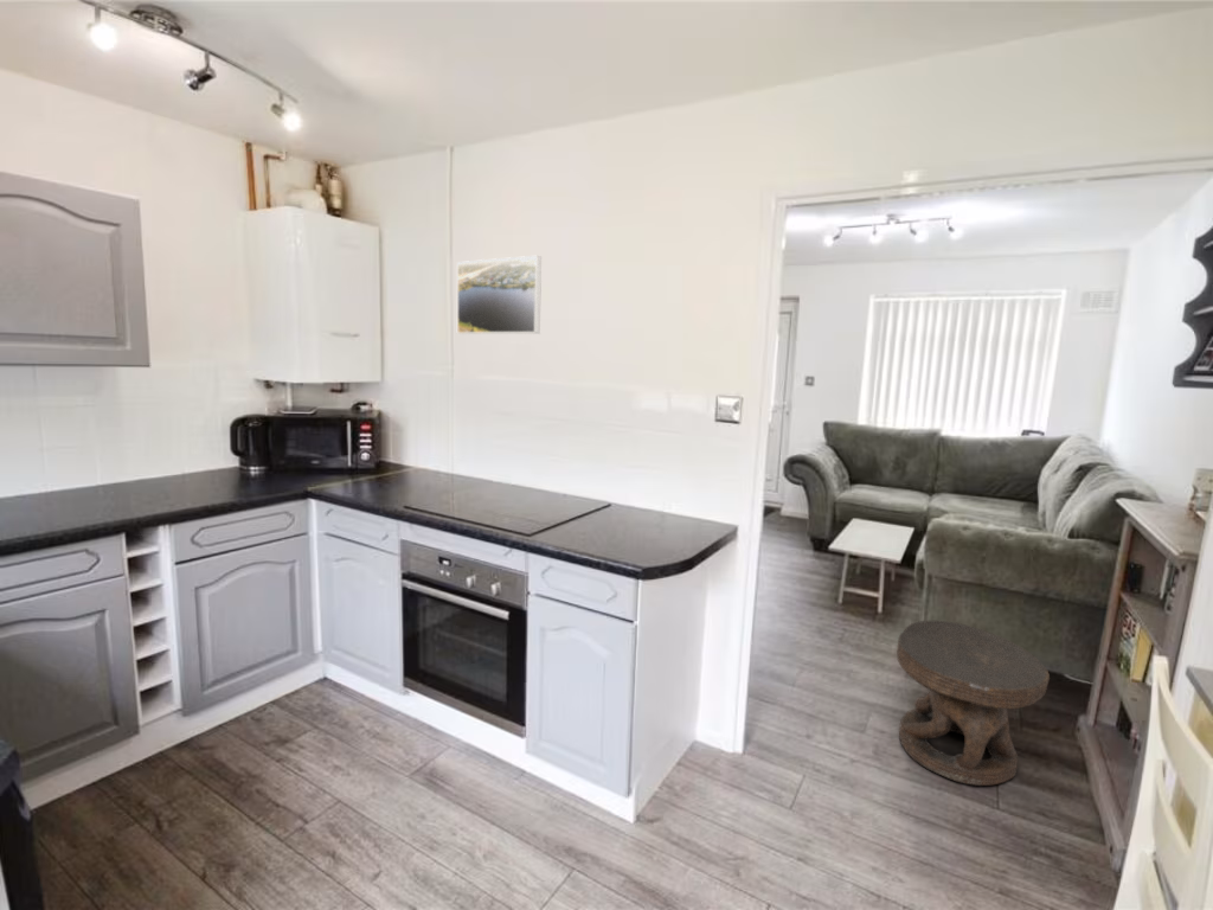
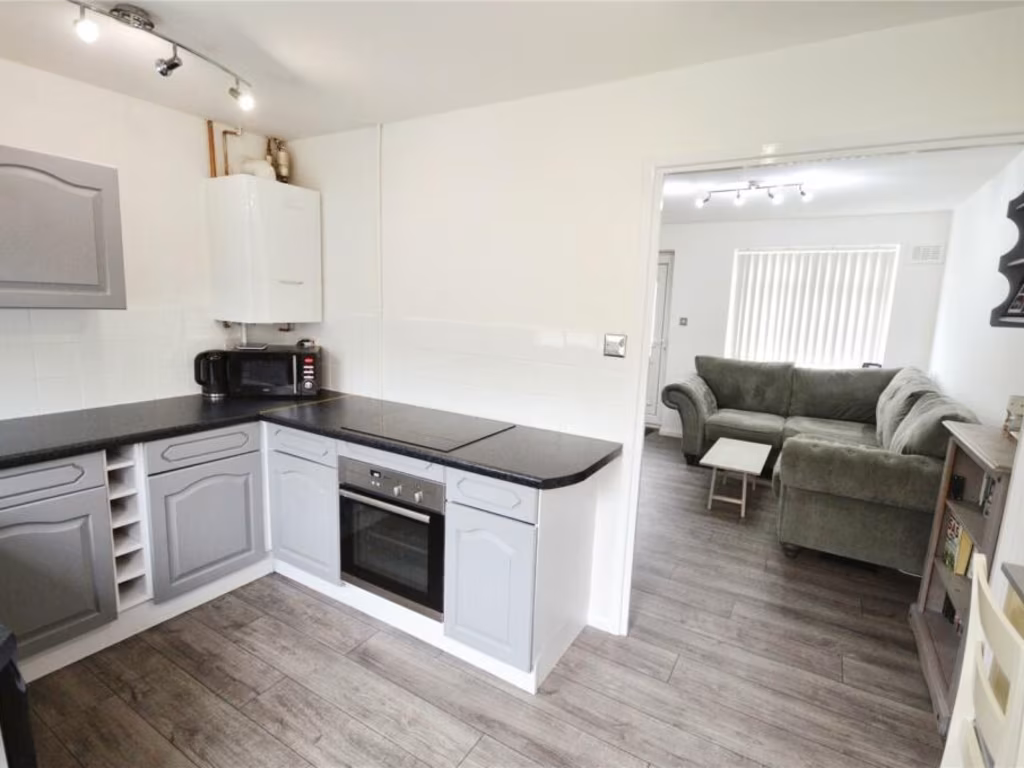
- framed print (496, 296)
- carved stool (961, 699)
